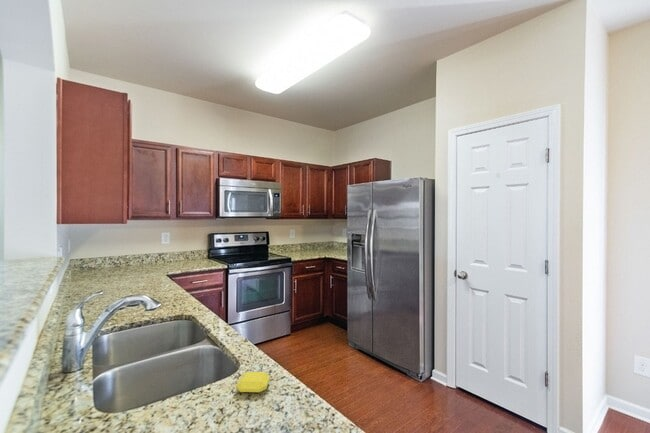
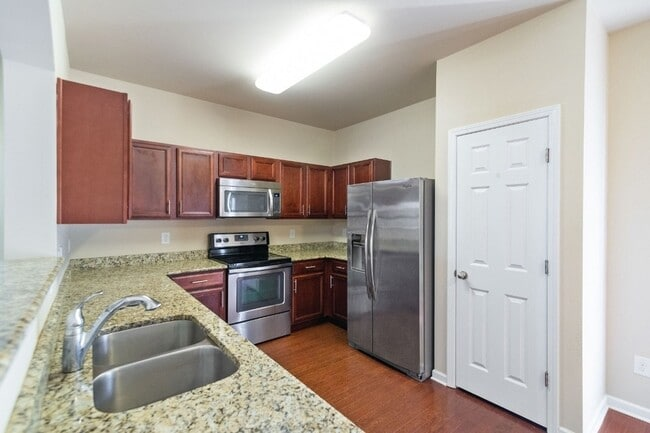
- soap bar (253, 381)
